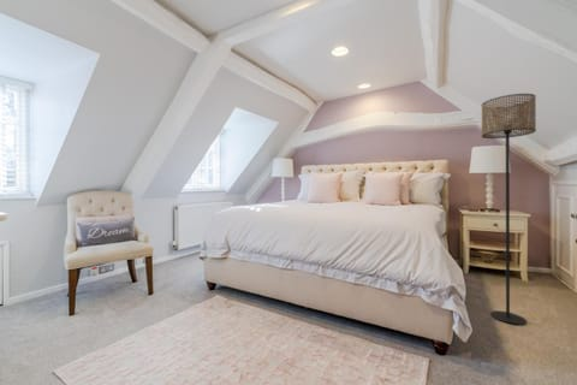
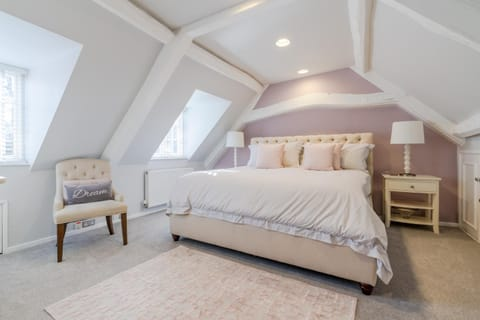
- floor lamp (507, 208)
